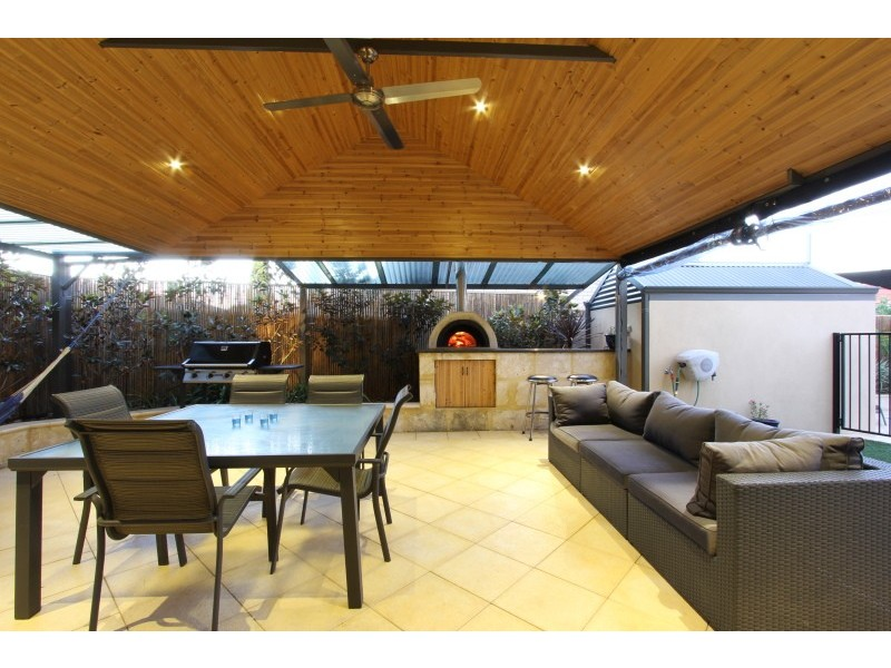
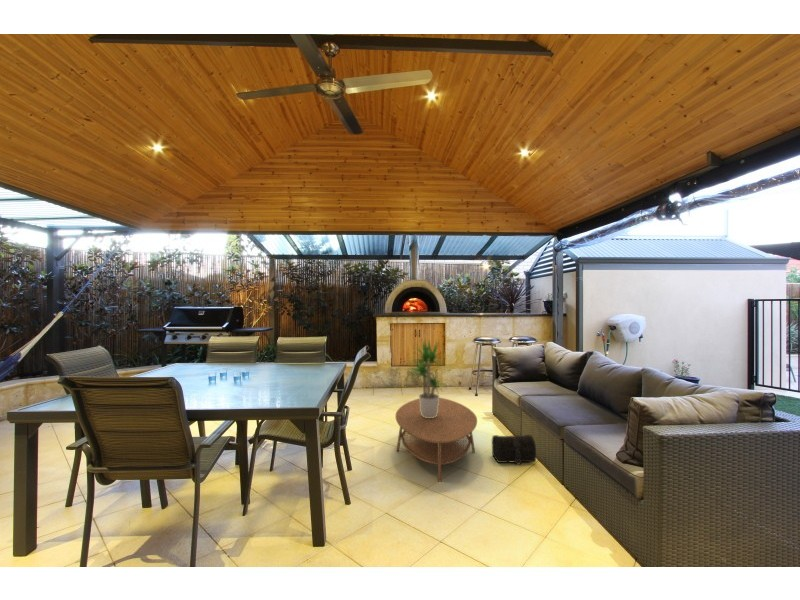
+ treasure chest (513, 447)
+ potted plant (426, 377)
+ coffee table (435, 433)
